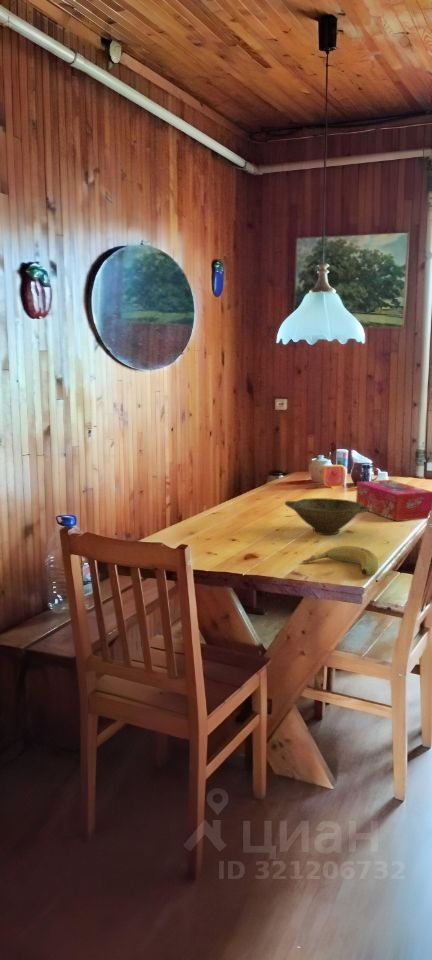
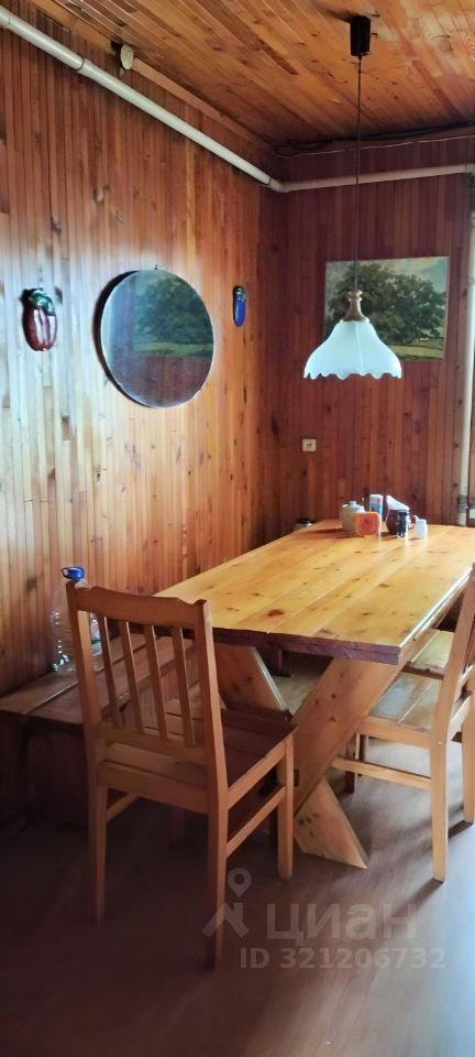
- bowl (326, 517)
- banana (340, 558)
- tissue box (392, 499)
